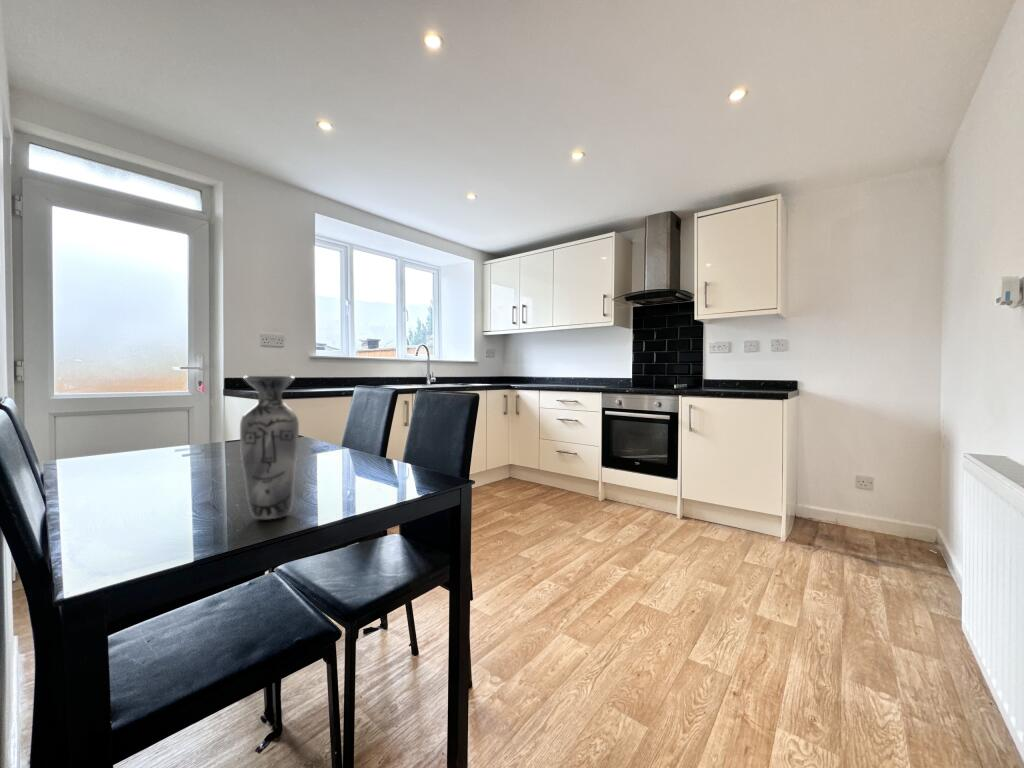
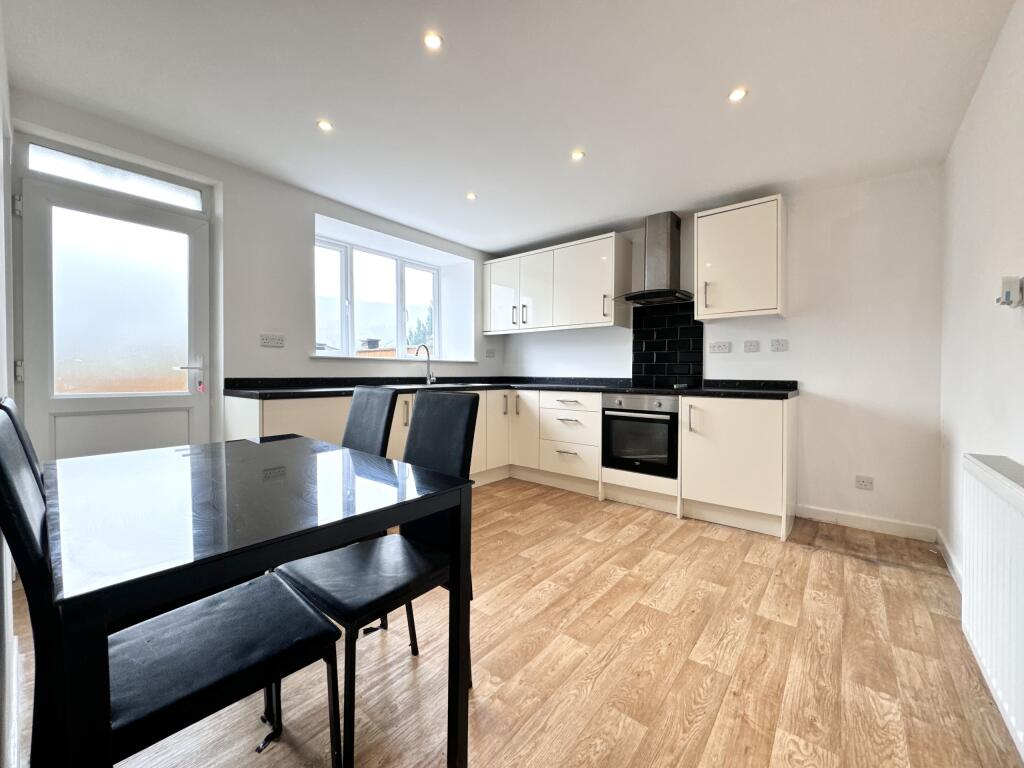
- vase (270, 446)
